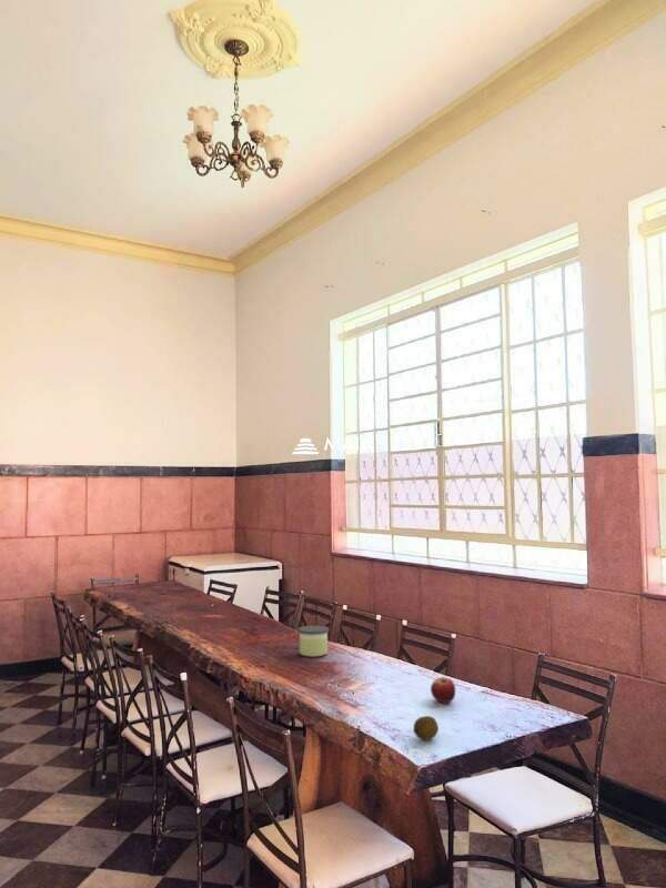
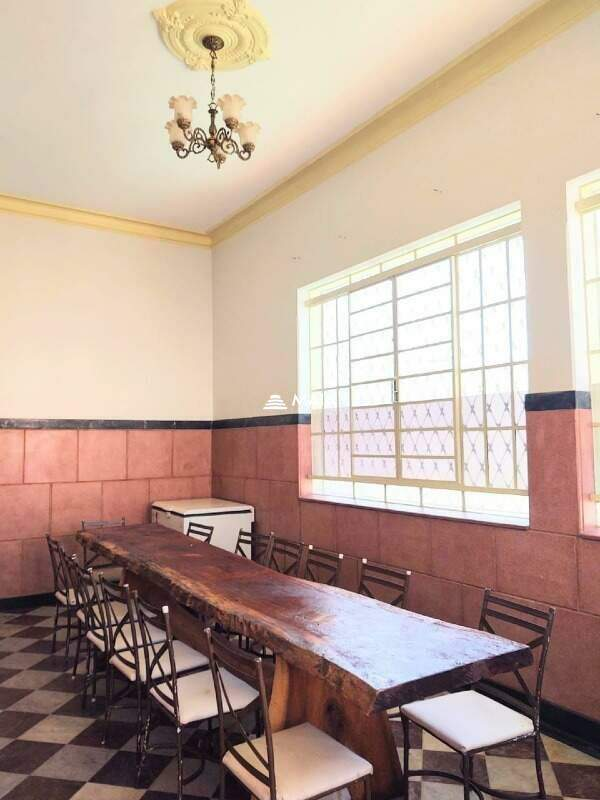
- candle (313, 640)
- fruit (443, 689)
- fruit (426, 727)
